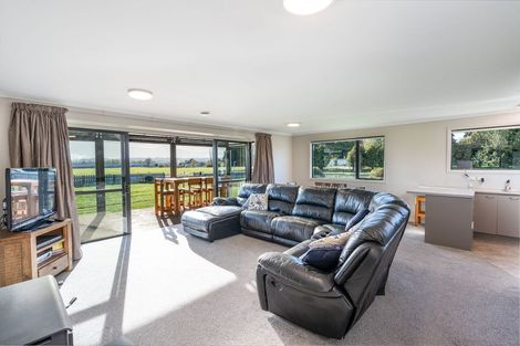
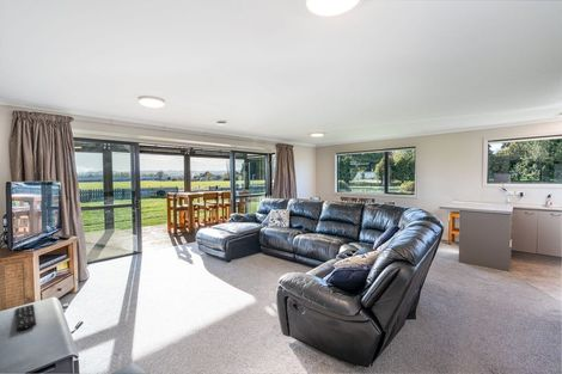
+ remote control (25, 315)
